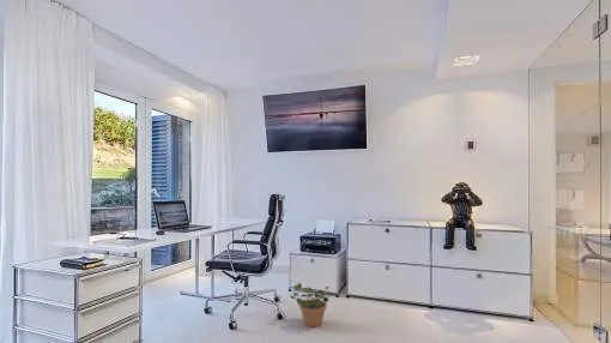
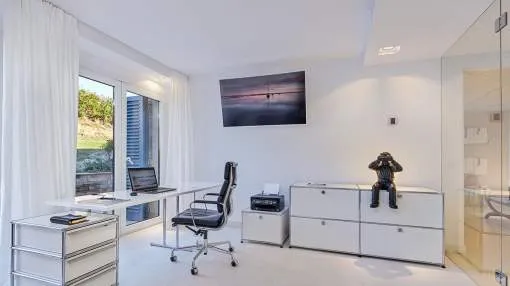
- potted plant (309, 303)
